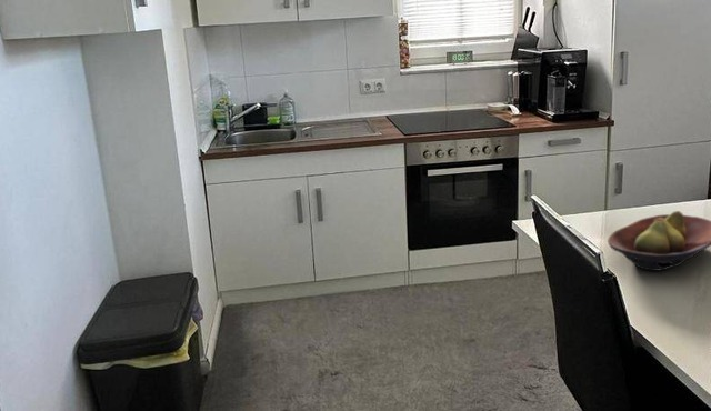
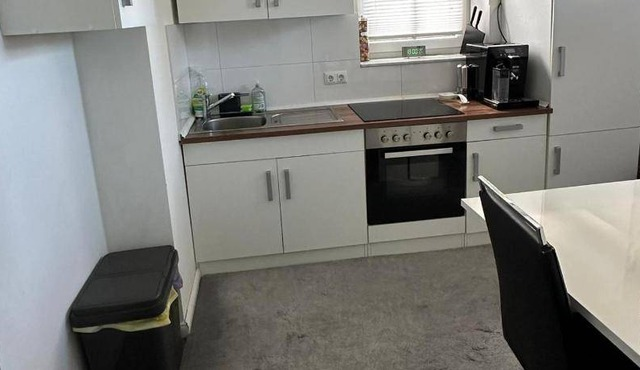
- fruit bowl (664, 235)
